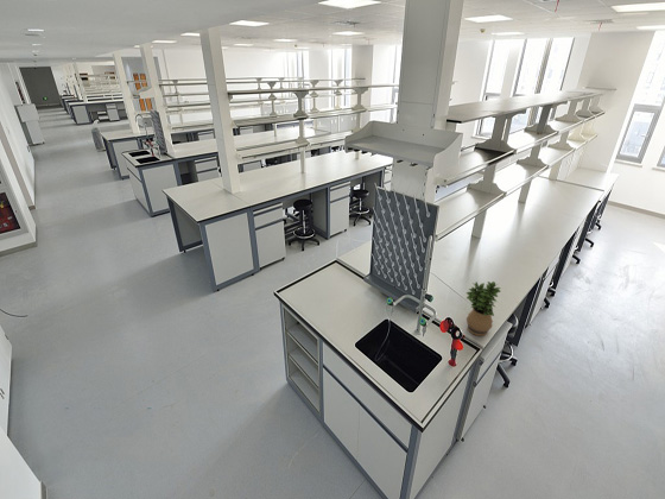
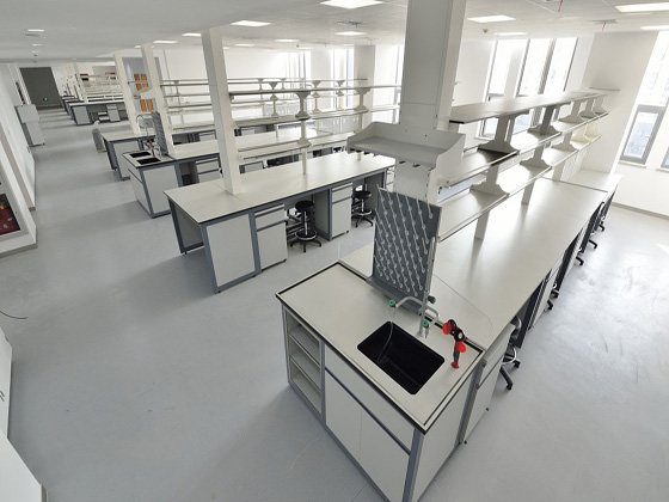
- potted plant (481, 304)
